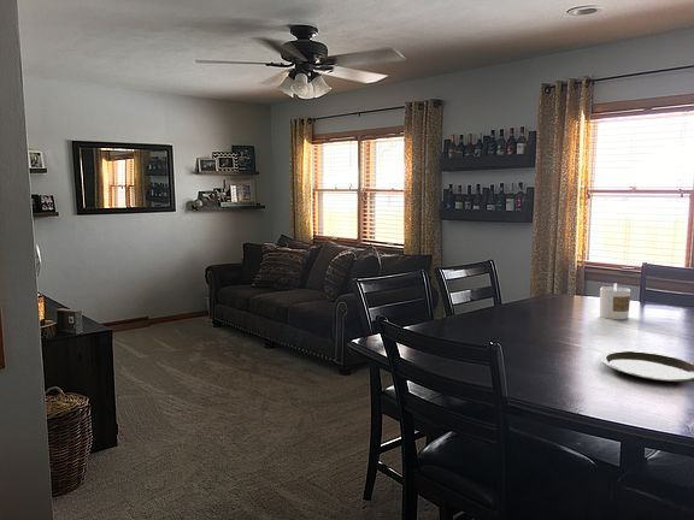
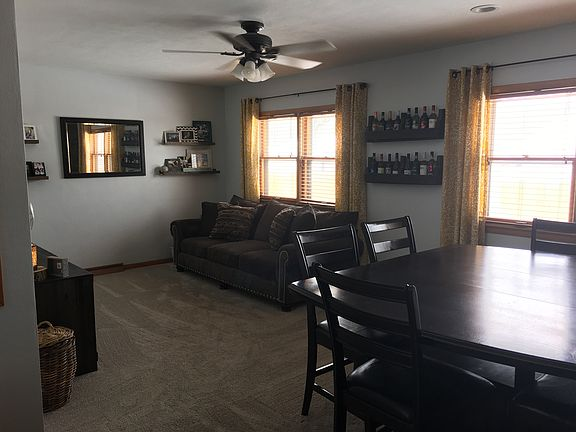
- candle (614, 300)
- plate (651, 366)
